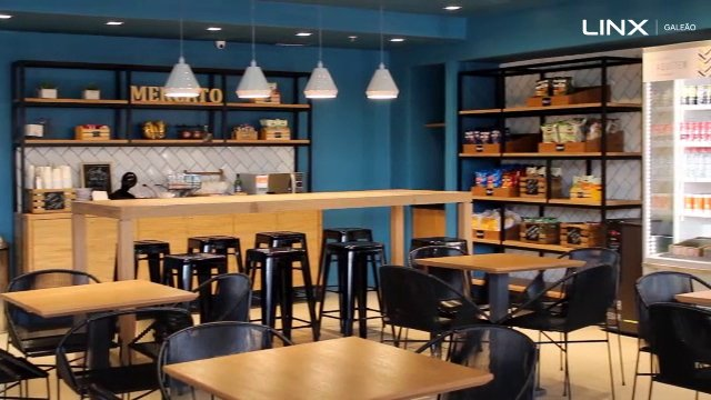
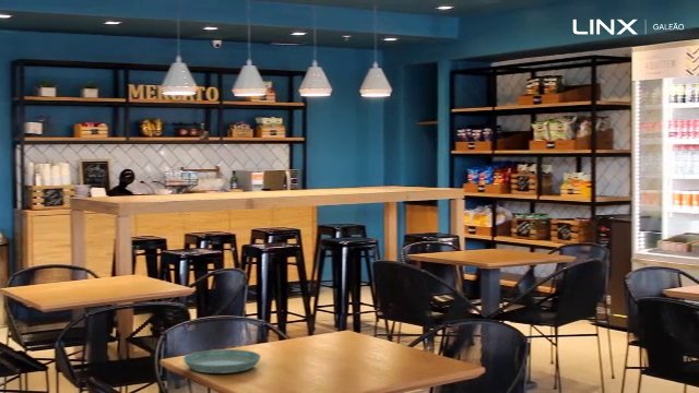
+ saucer (222, 361)
